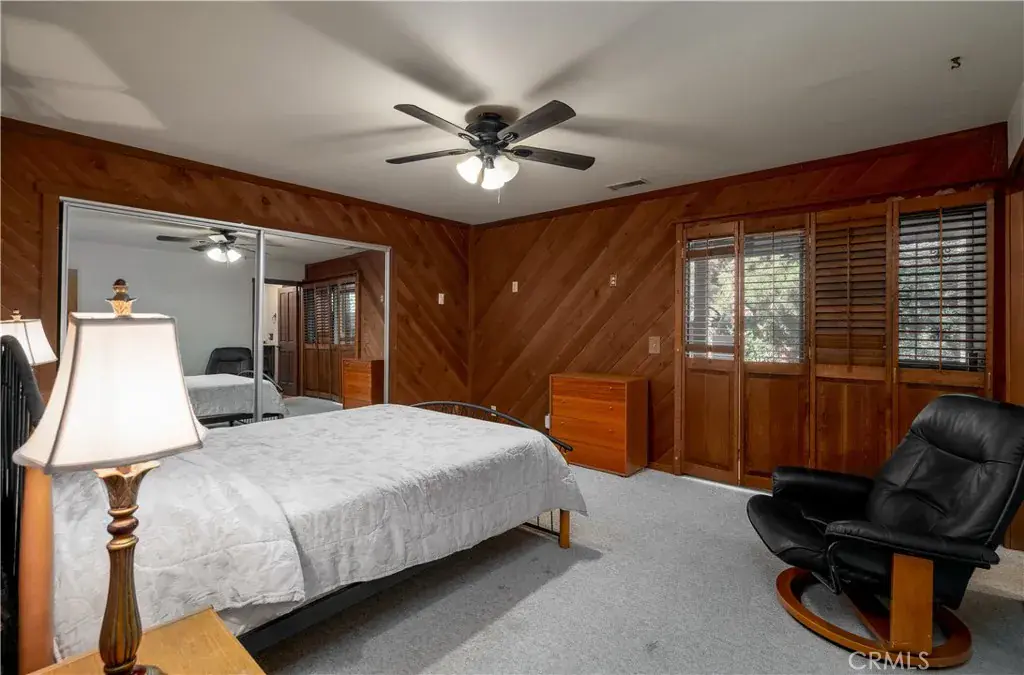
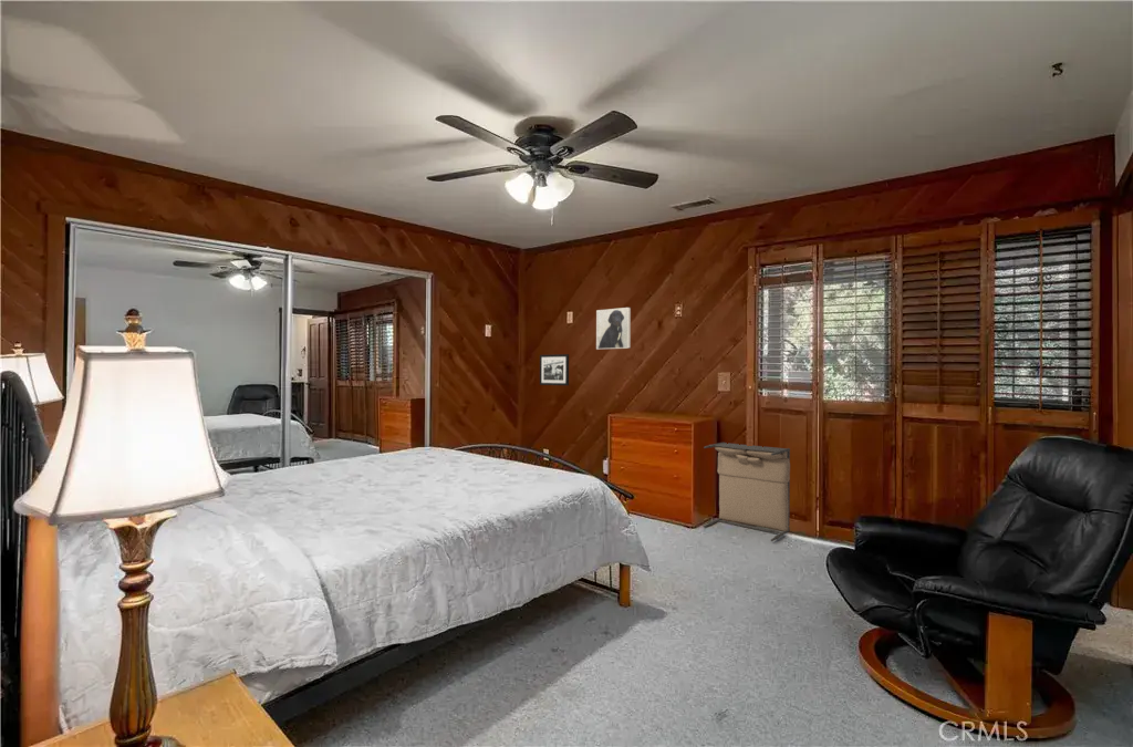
+ laundry hamper (746, 488)
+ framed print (613, 329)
+ picture frame (553, 370)
